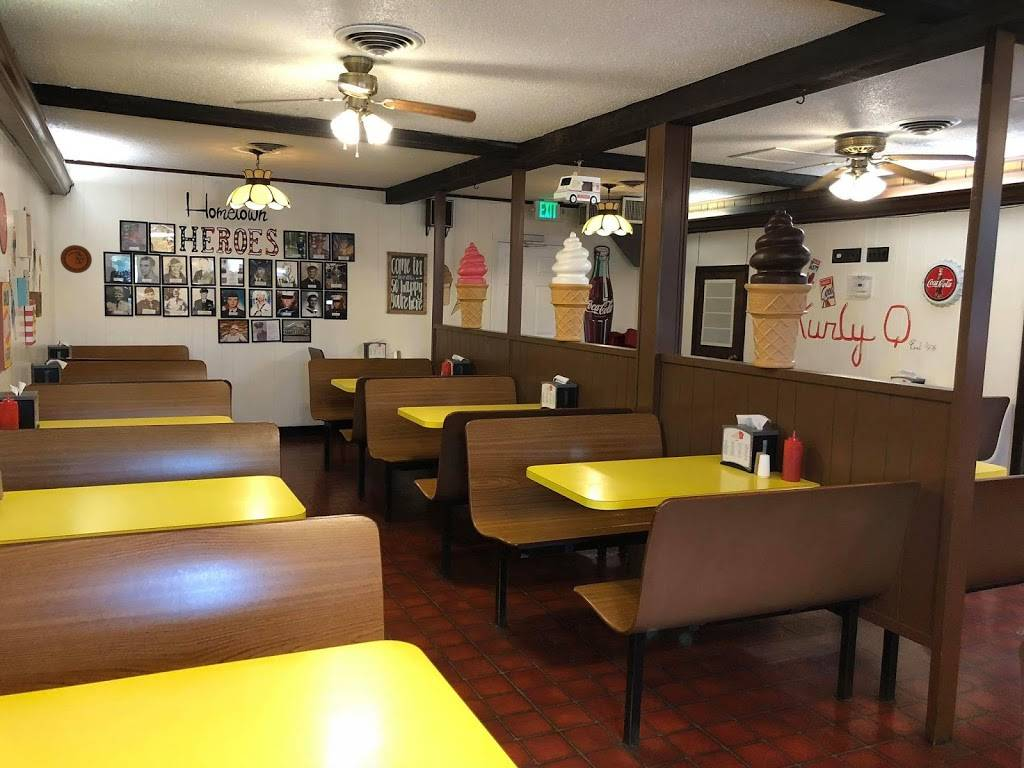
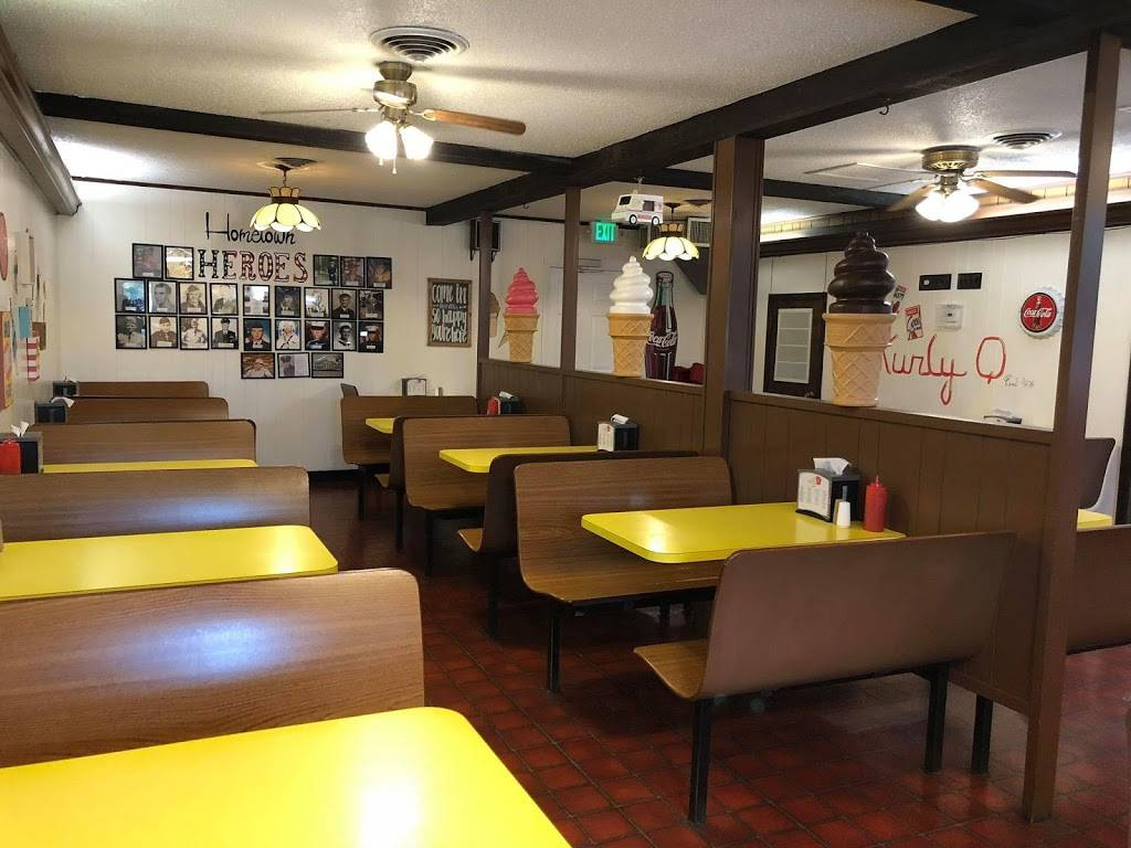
- decorative plate (76, 259)
